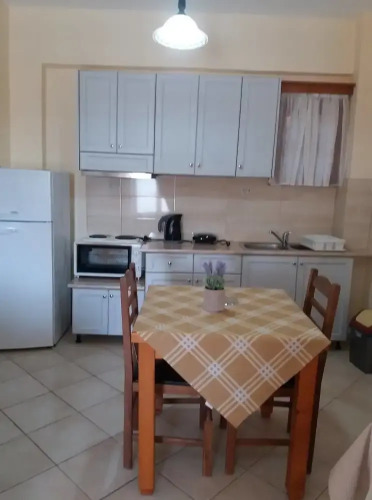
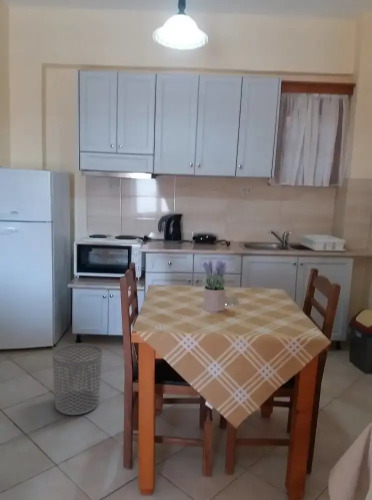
+ waste bin (77, 379)
